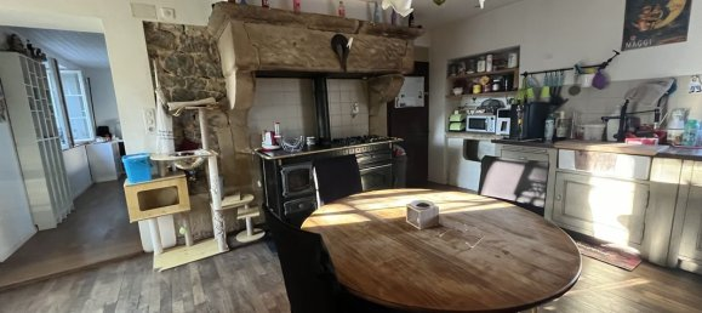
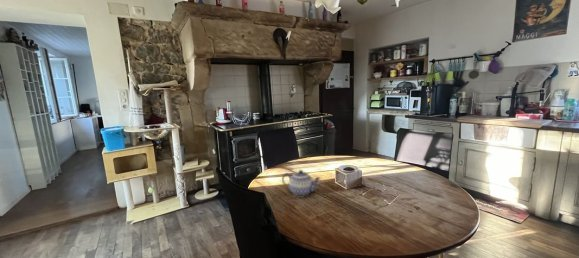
+ teapot (301, 181)
